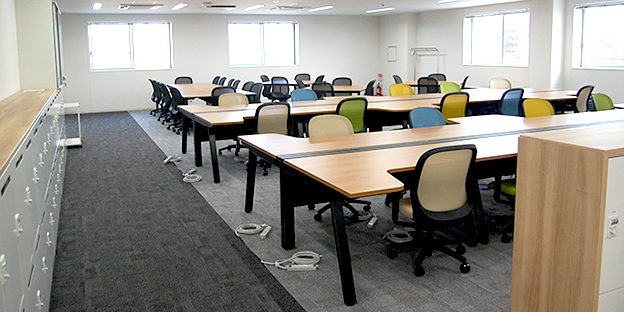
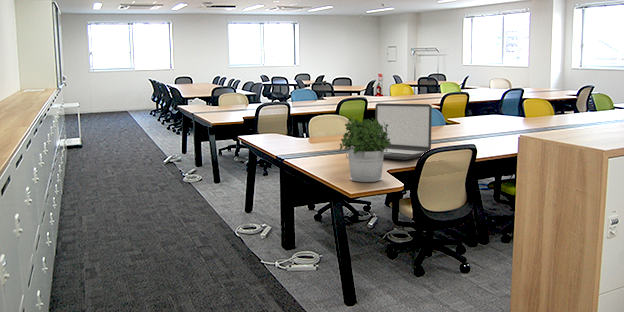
+ potted plant (362, 148)
+ laptop (390, 129)
